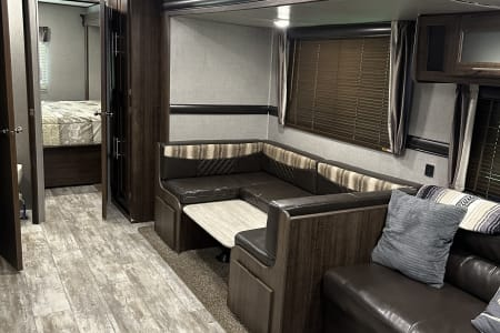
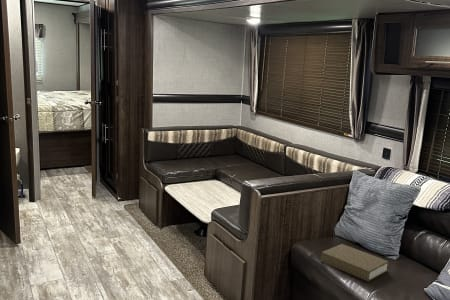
+ book (353, 261)
